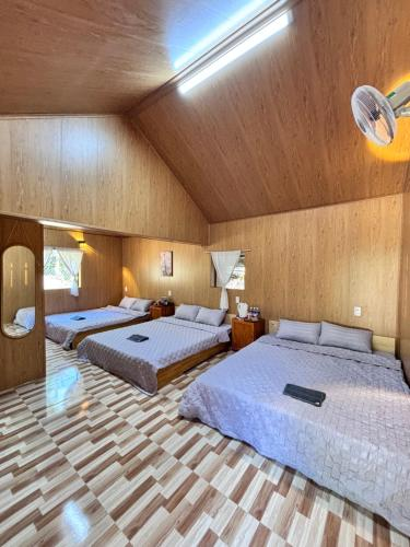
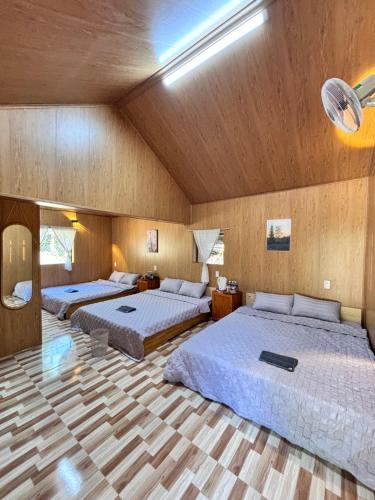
+ wastebasket (99, 343)
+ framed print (278, 235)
